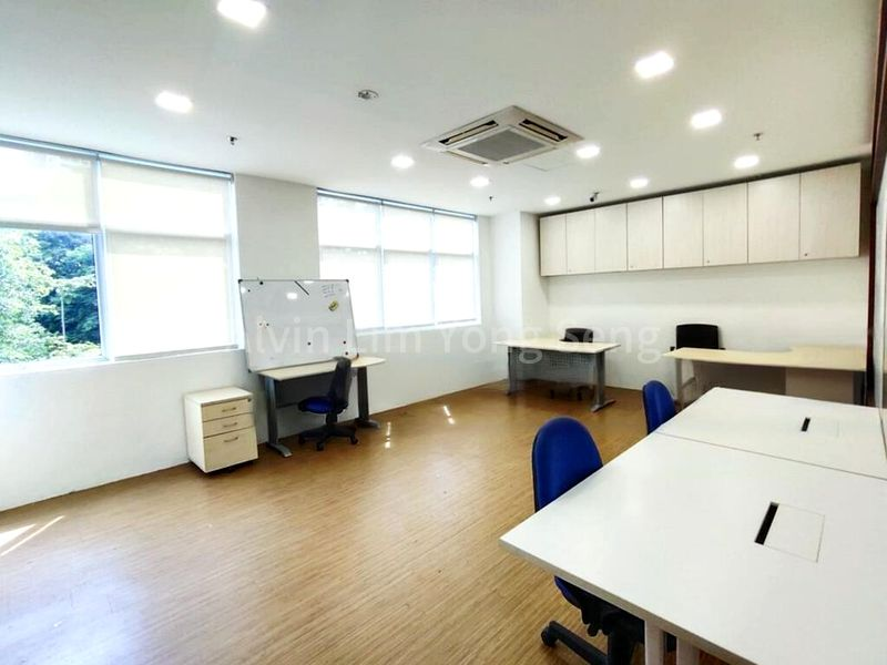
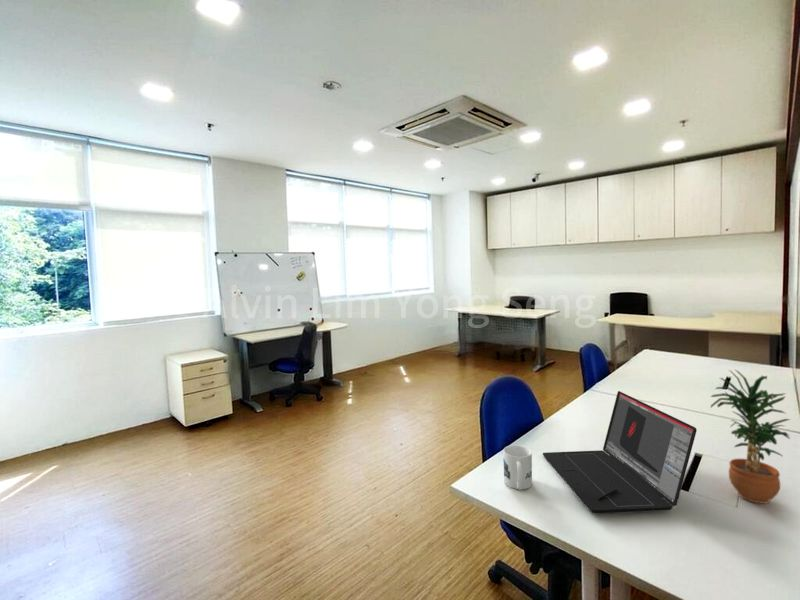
+ potted plant (748, 432)
+ laptop (608, 444)
+ mug (517, 468)
